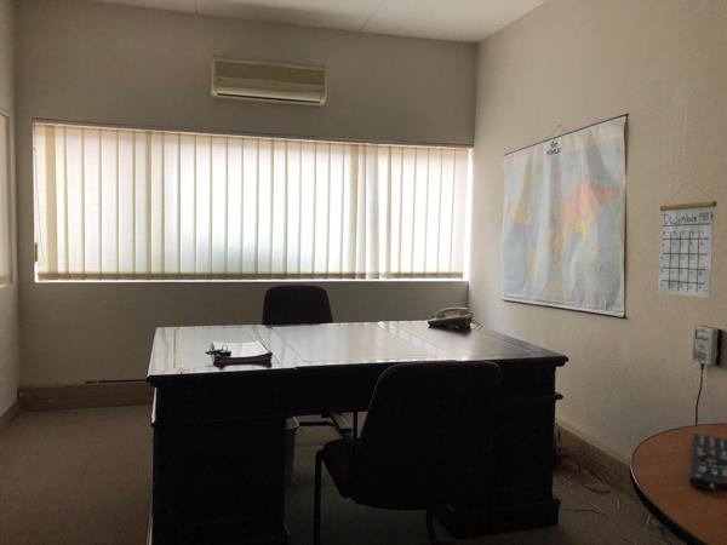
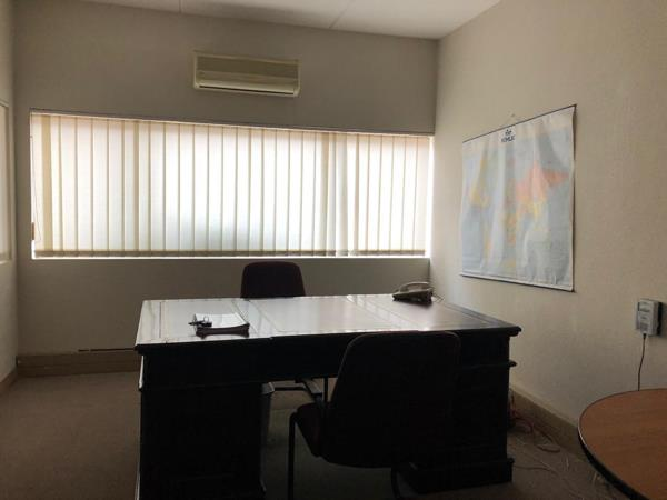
- remote control (711, 459)
- calendar (685, 239)
